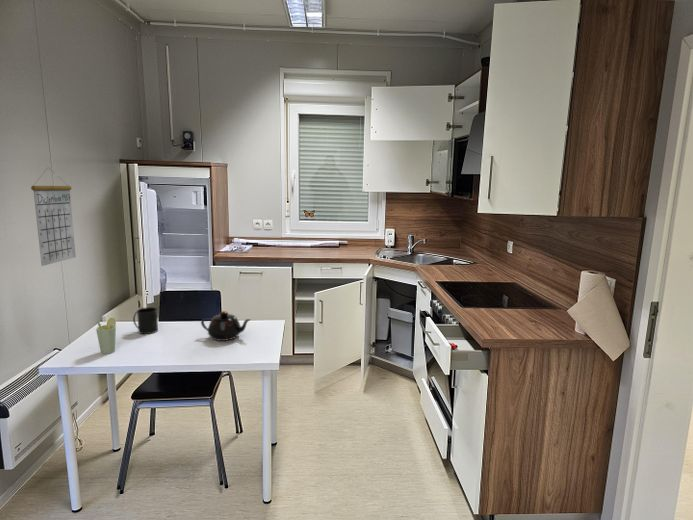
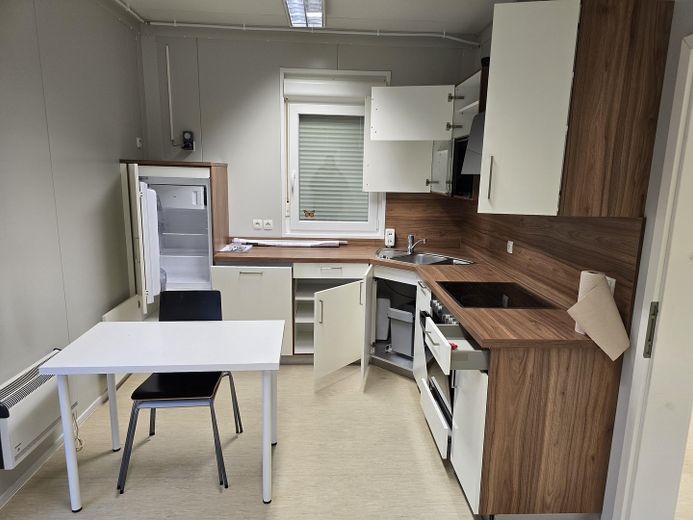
- teapot (226, 324)
- cup (108, 334)
- calendar (55, 215)
- mug (144, 320)
